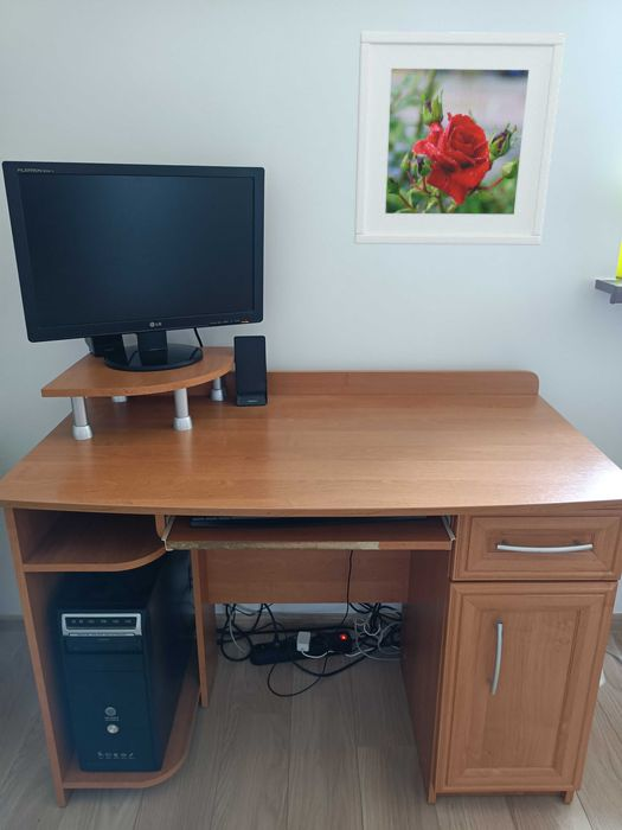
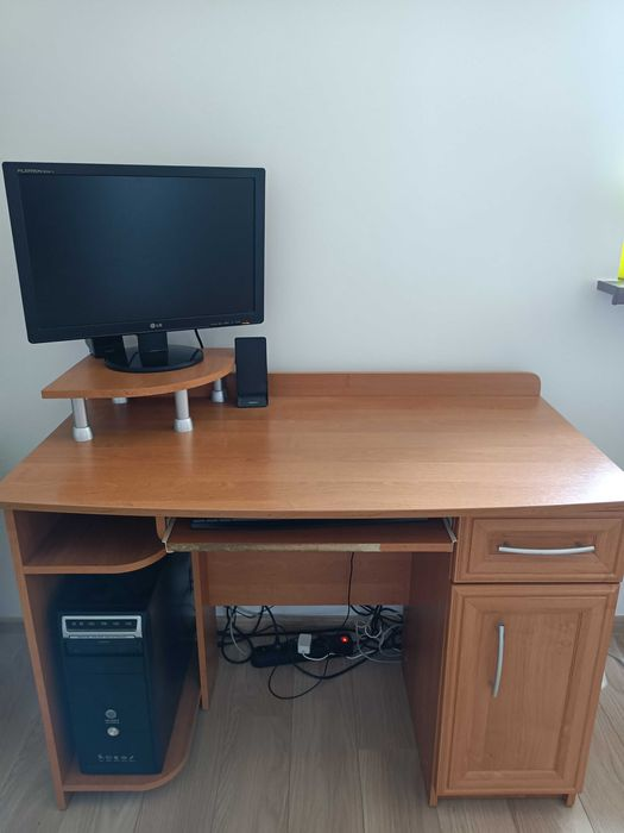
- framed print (454, 143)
